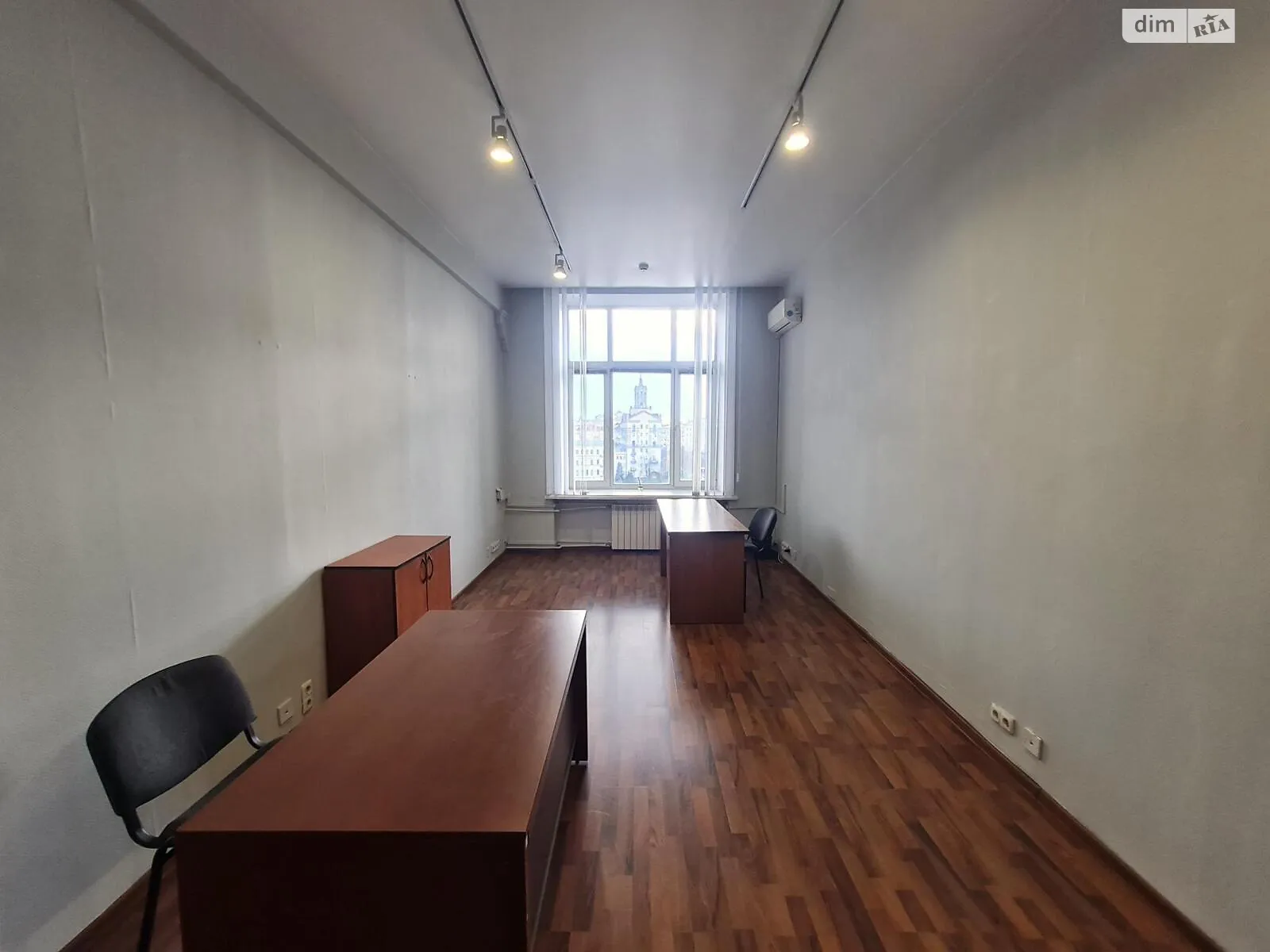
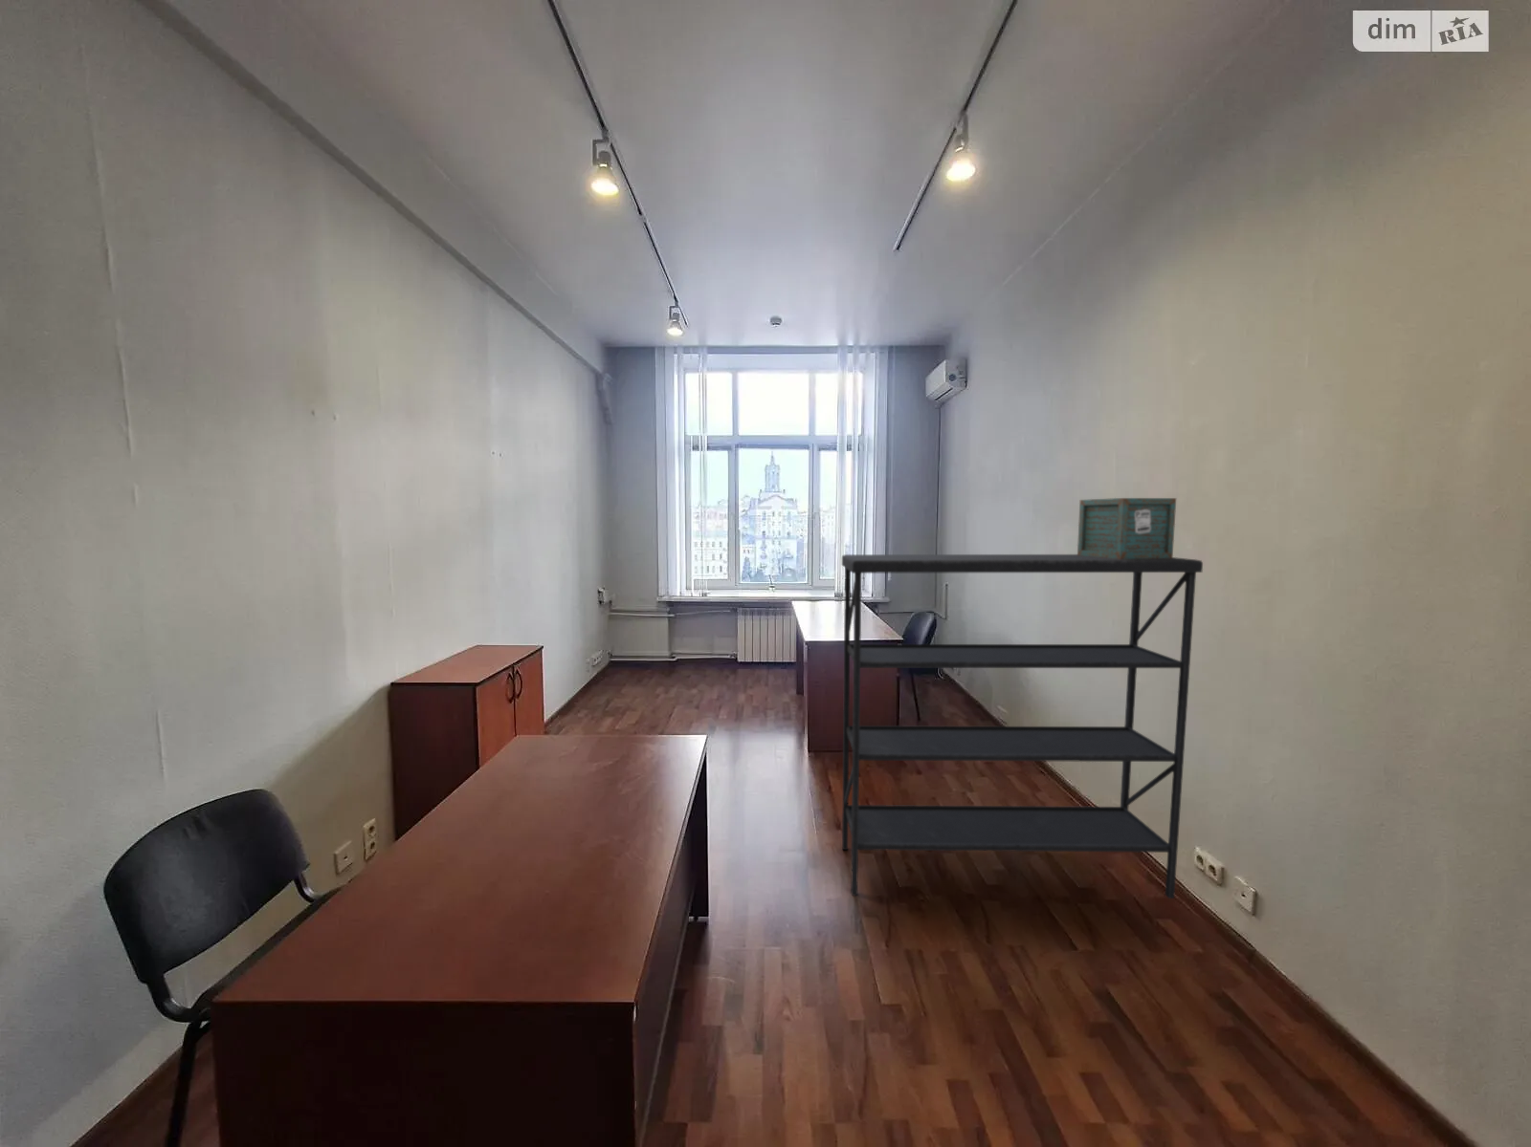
+ shelving unit (1001, 727)
+ wooden crate (1125, 528)
